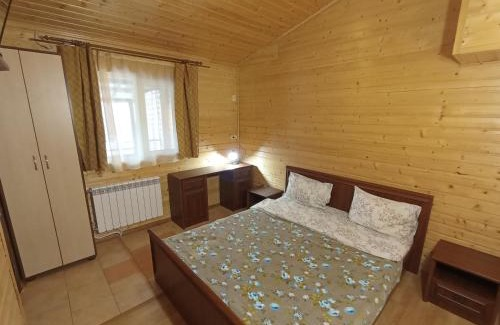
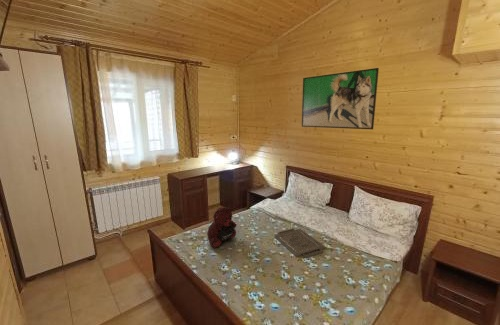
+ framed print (334, 101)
+ teddy bear (220, 223)
+ serving tray (298, 241)
